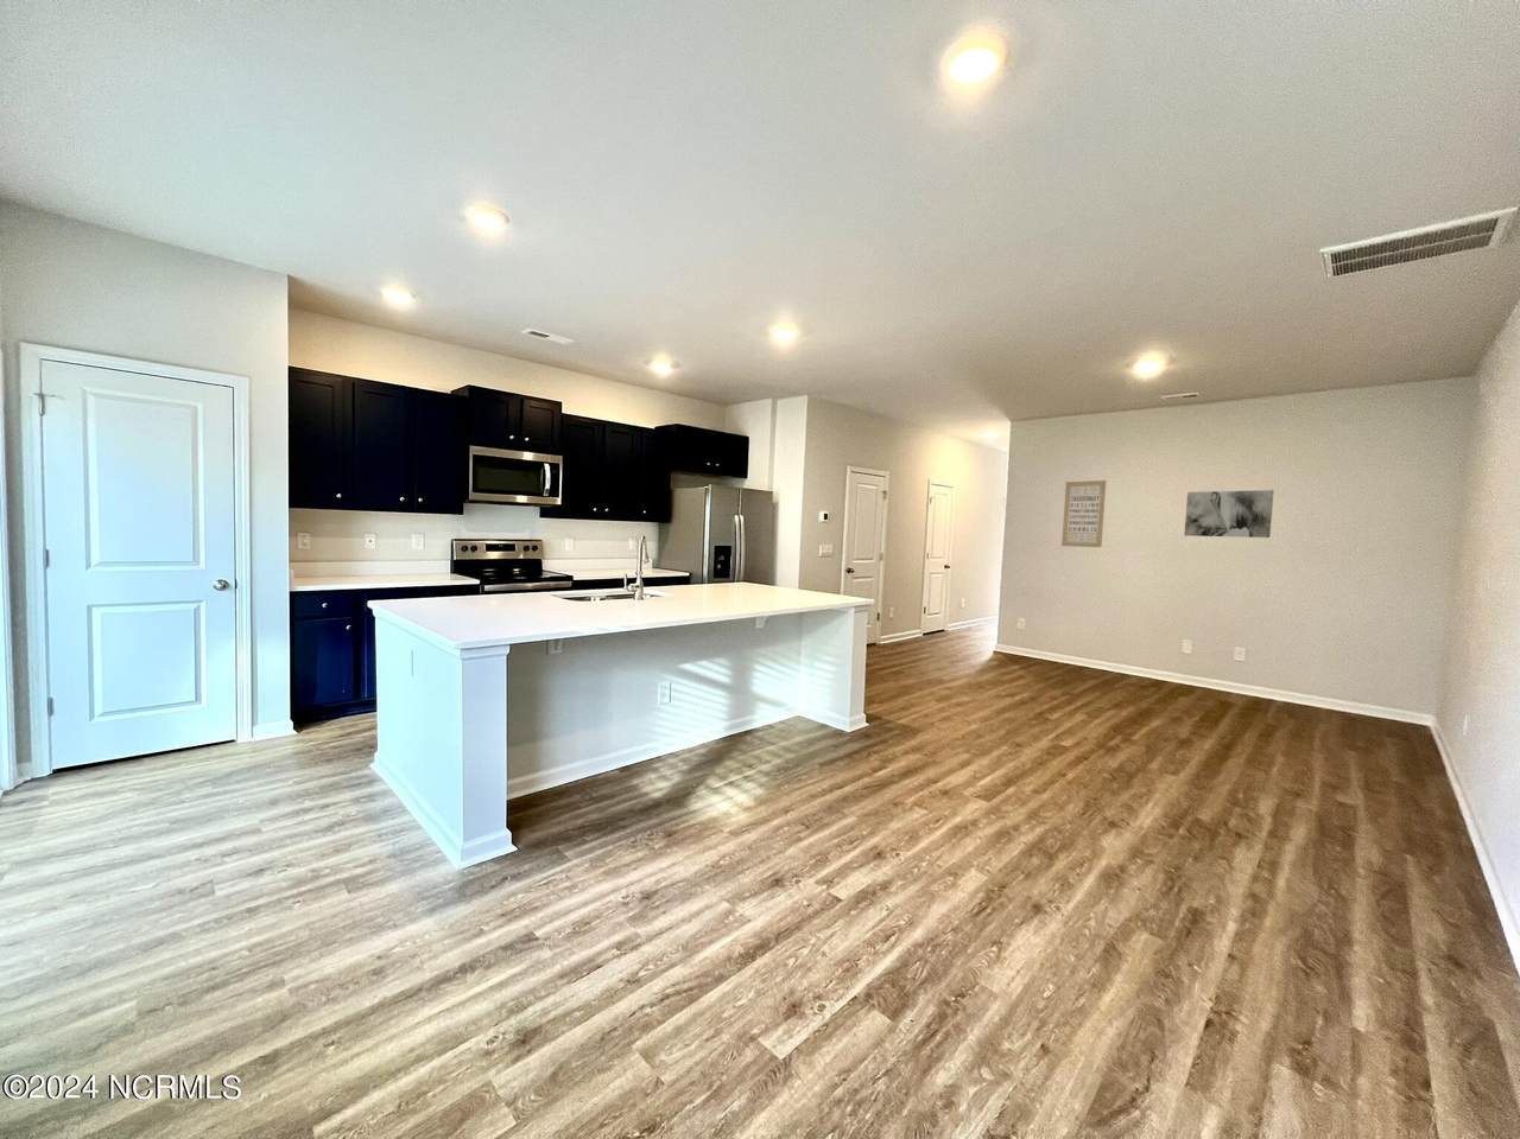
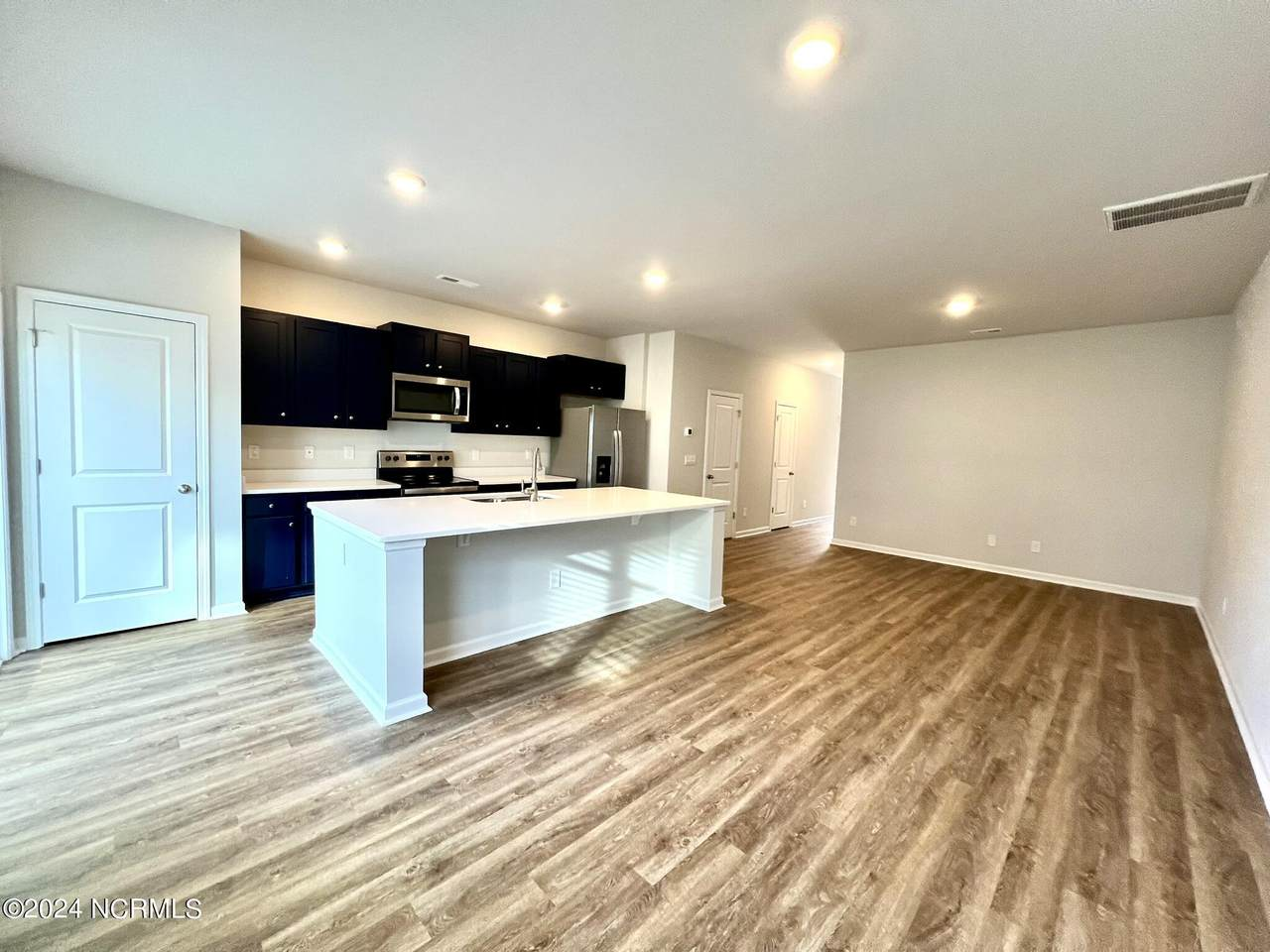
- wall art (1083, 513)
- wall art (1227, 513)
